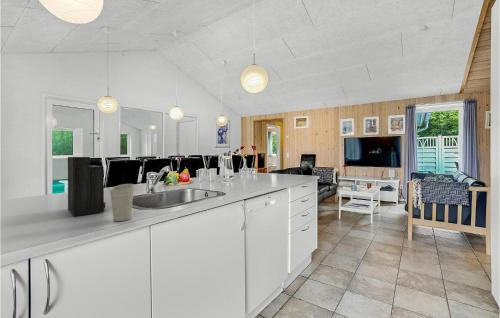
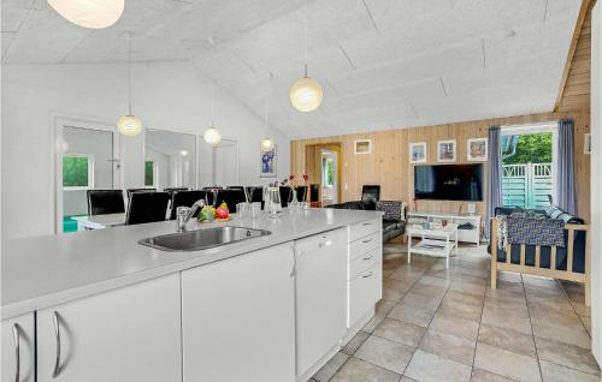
- cup (122, 201)
- knife block (88, 170)
